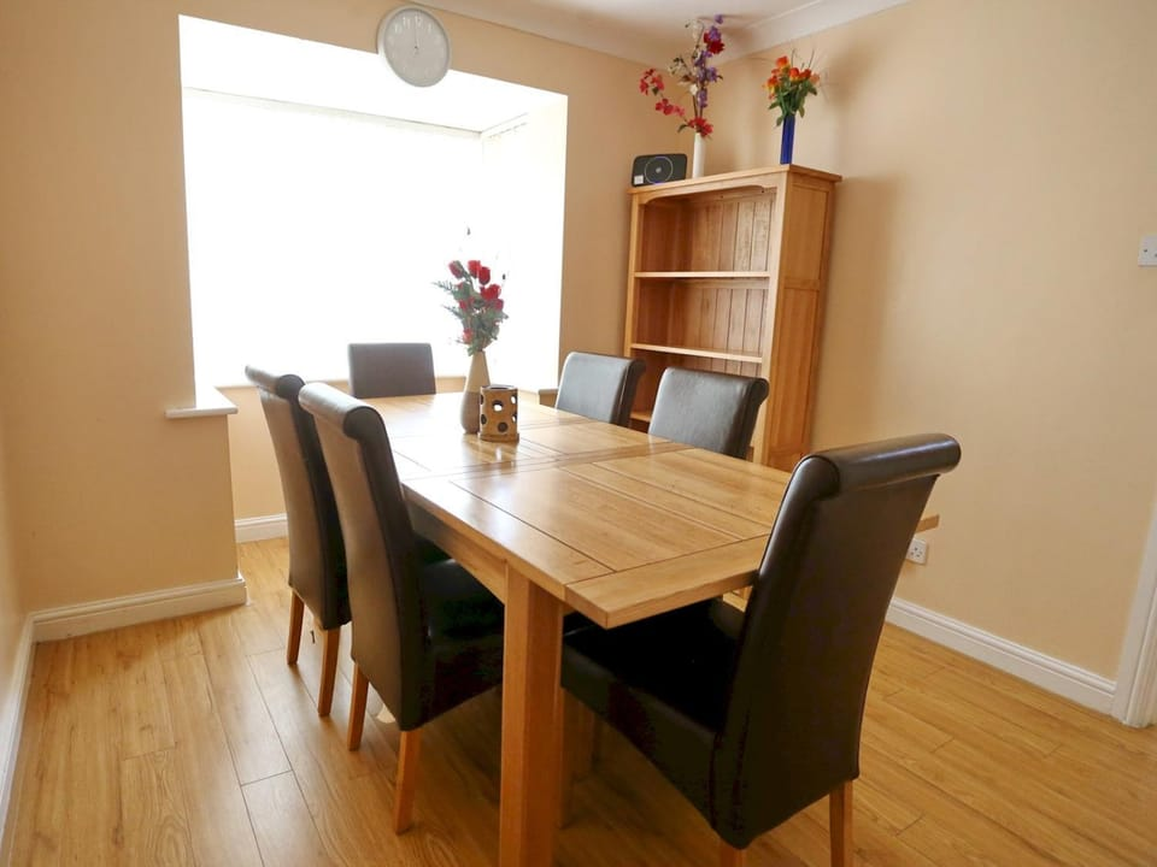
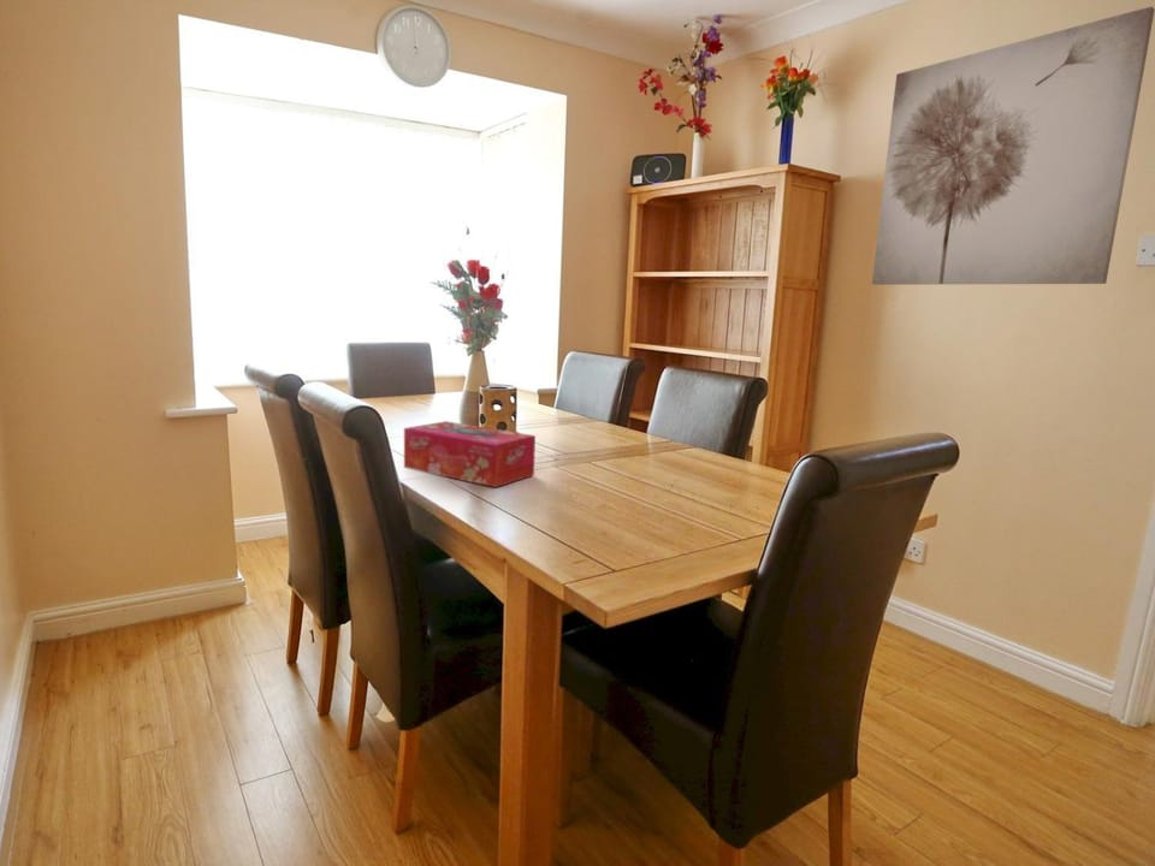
+ wall art (990, 167)
+ tissue box (468, 451)
